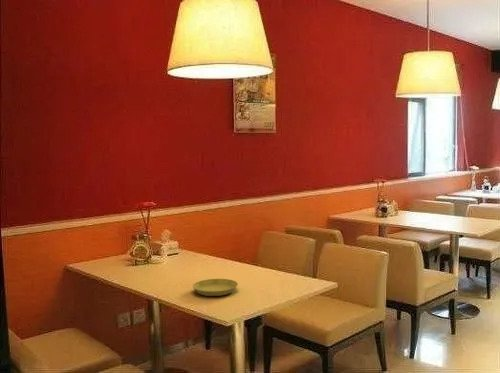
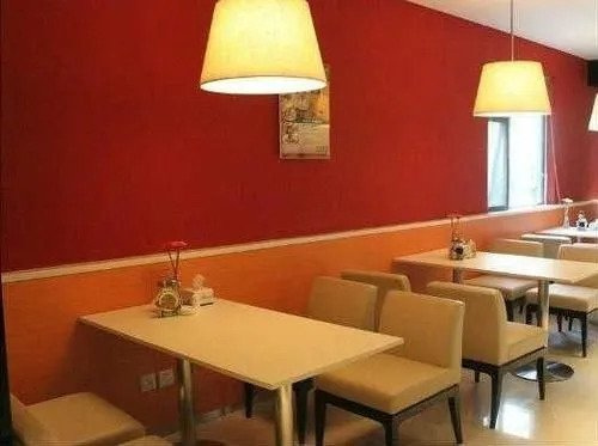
- saucer (215, 287)
